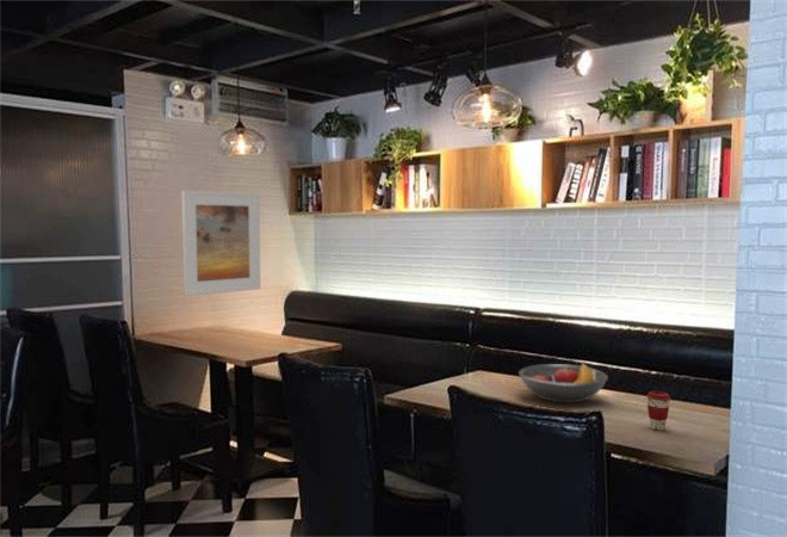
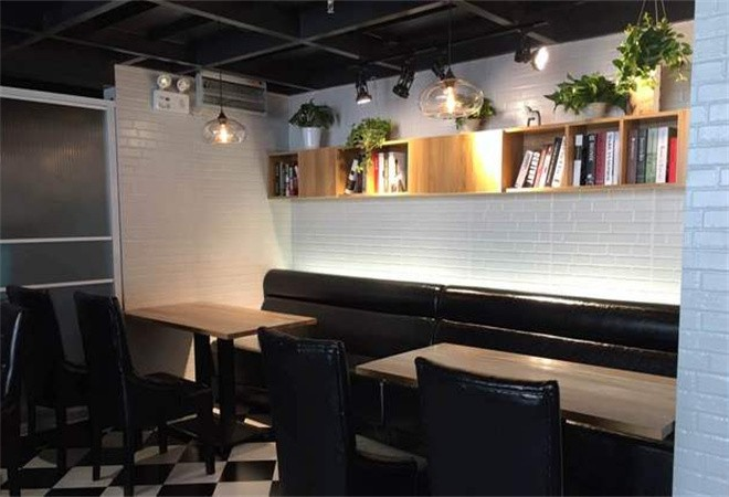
- coffee cup (657, 411)
- fruit bowl (562, 382)
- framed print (223, 242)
